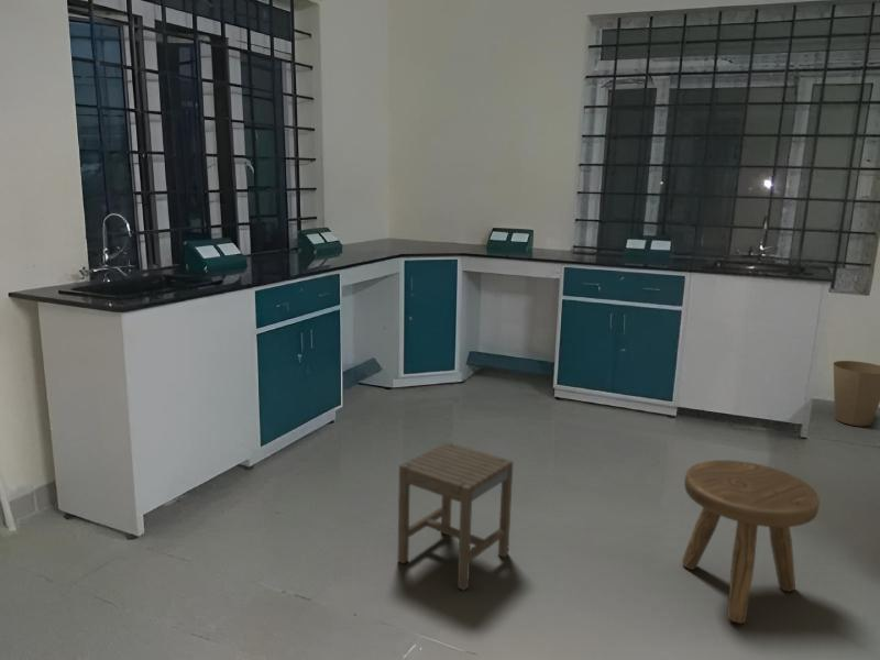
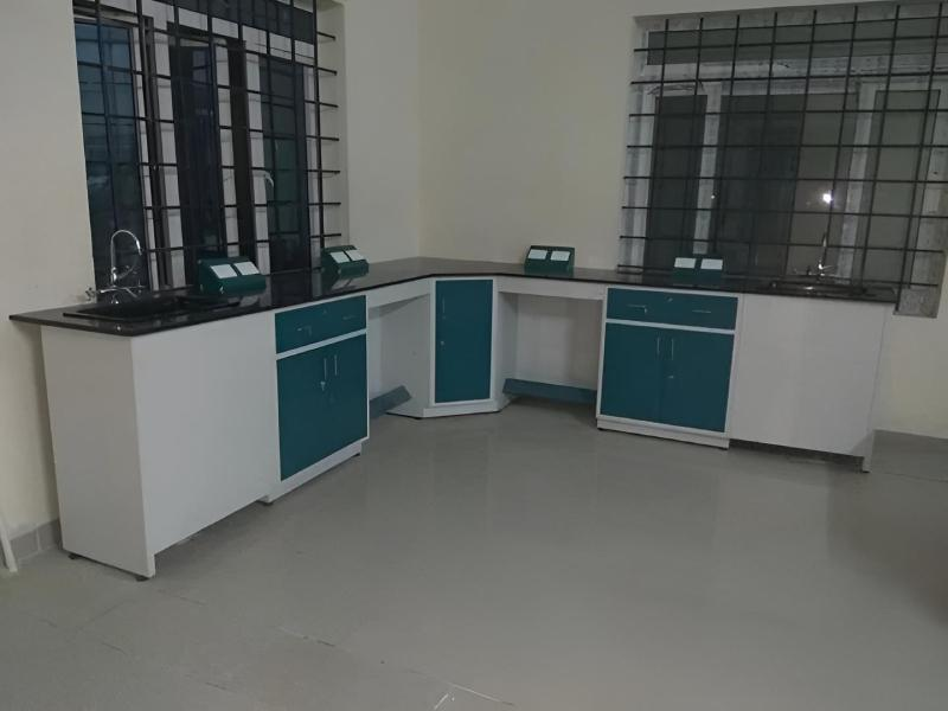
- stool (450, 510)
- stool (741, 537)
- trash can (857, 394)
